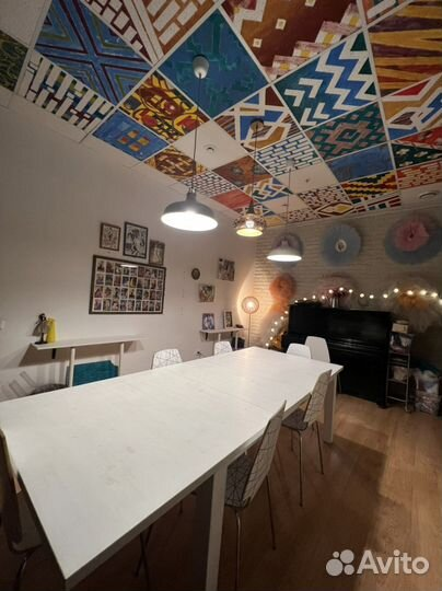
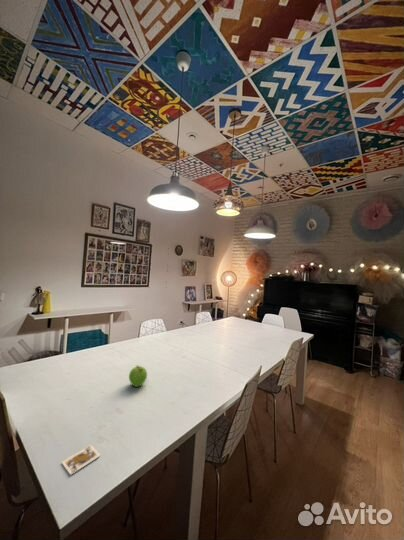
+ card (81, 458)
+ fruit (138, 375)
